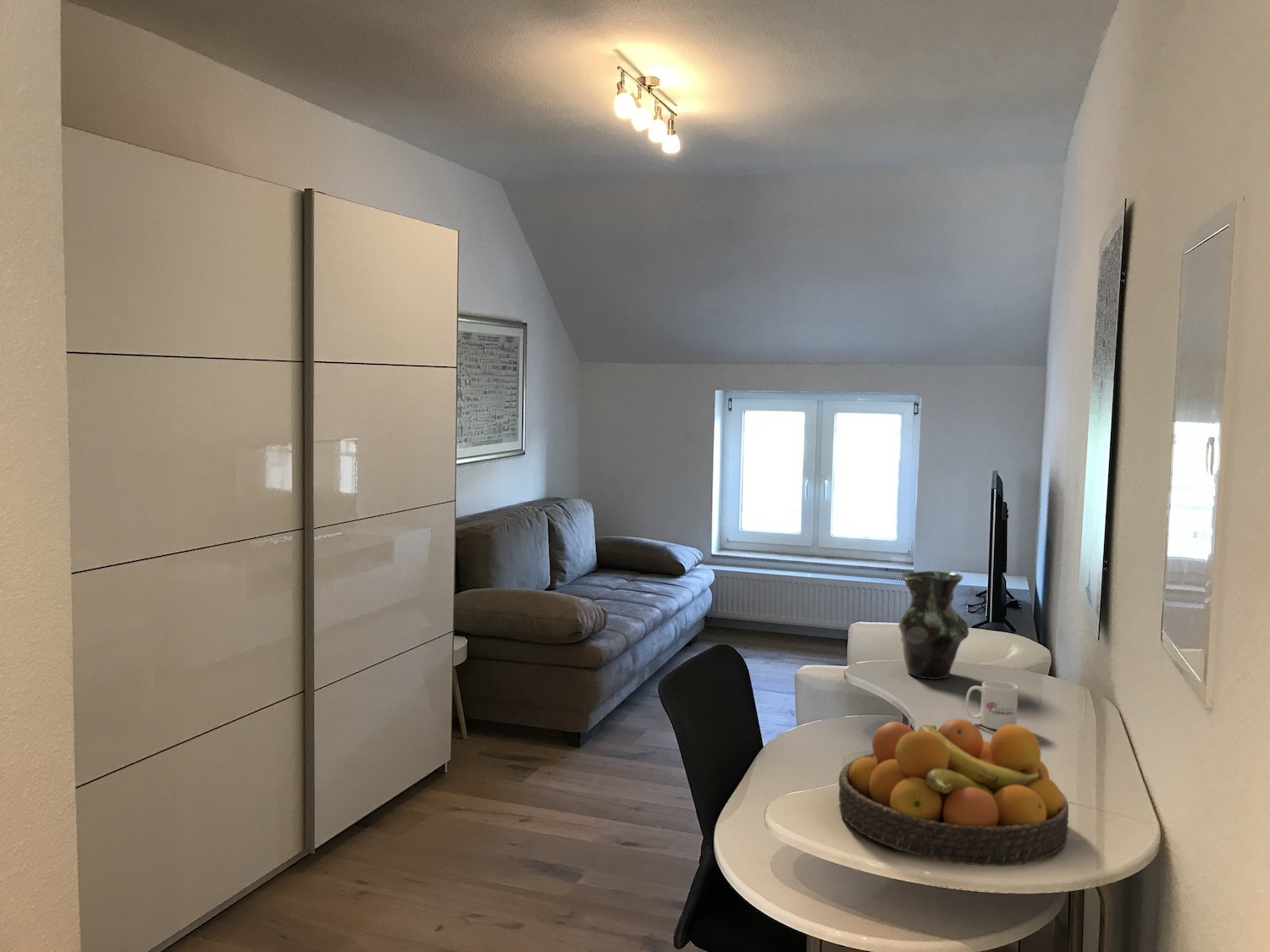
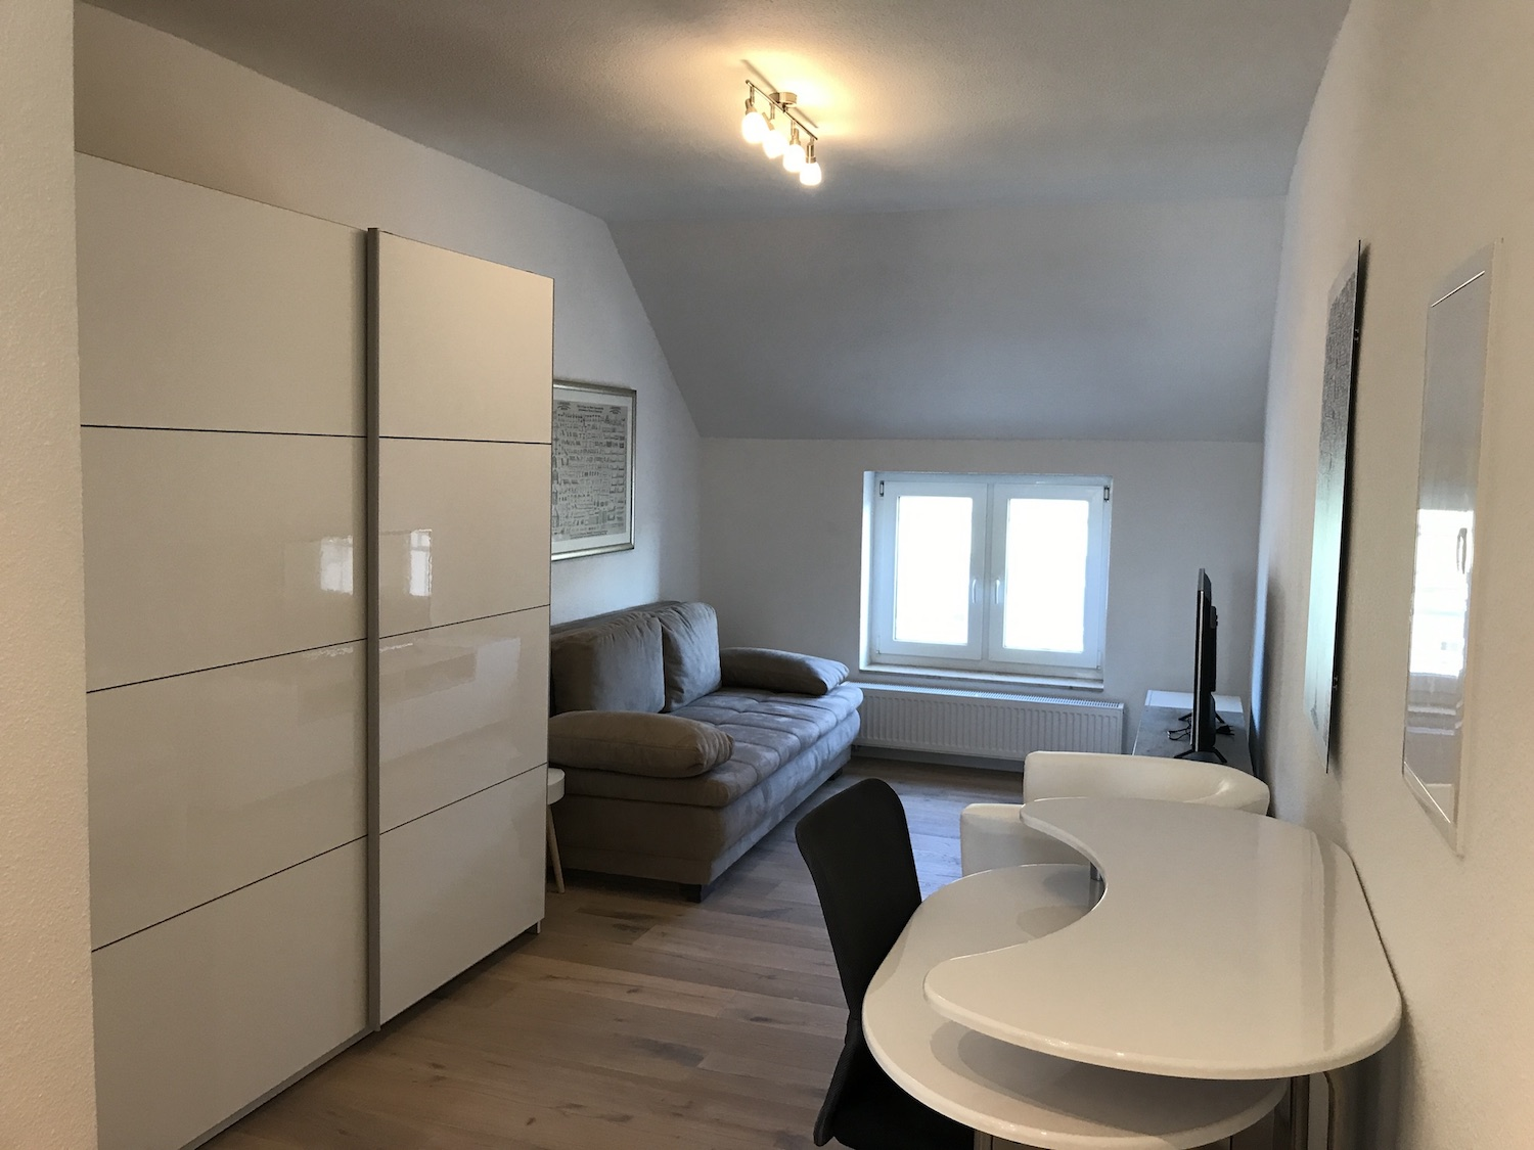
- vase (931, 624)
- fruit bowl (952, 771)
- mug (991, 704)
